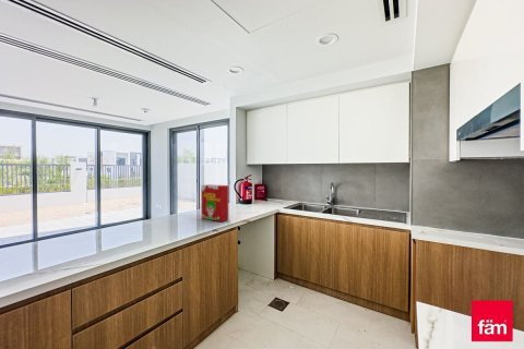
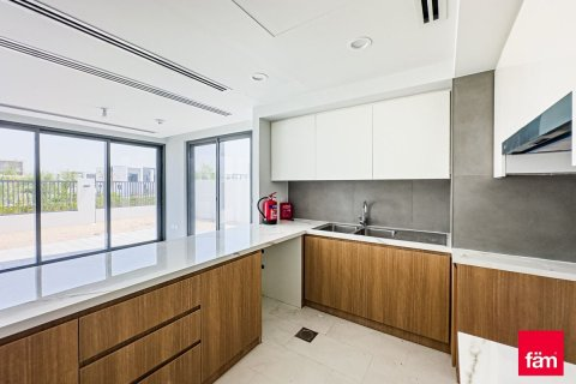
- cereal box (214, 202)
